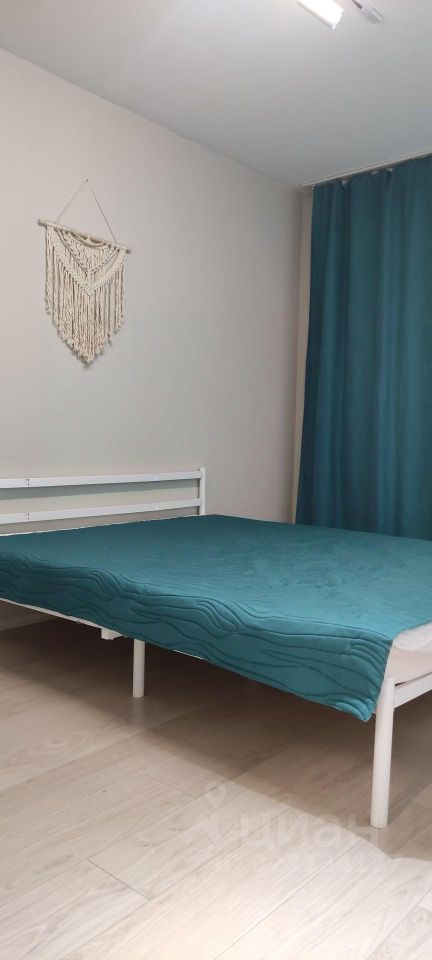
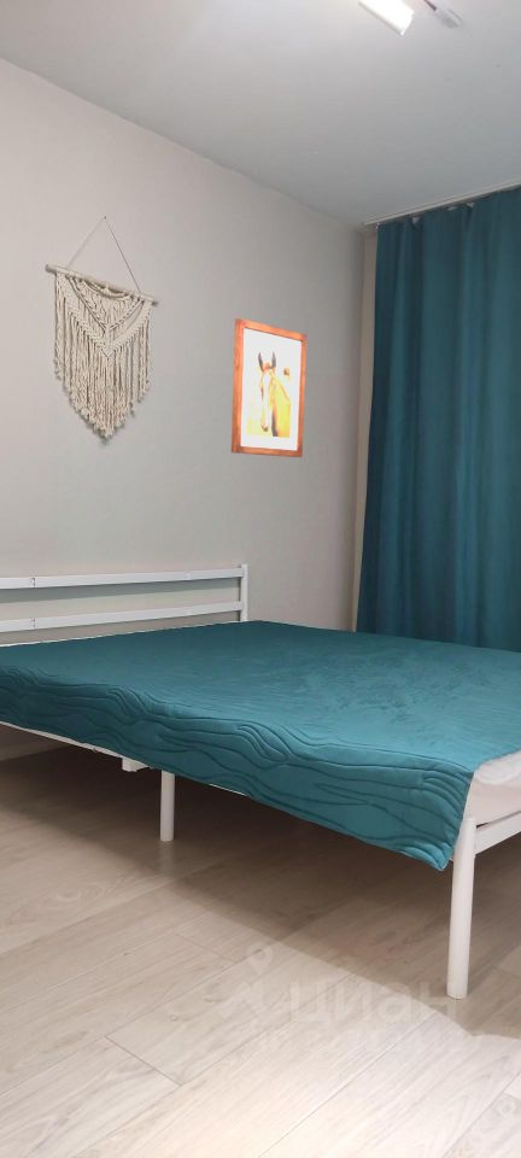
+ wall art (270, 391)
